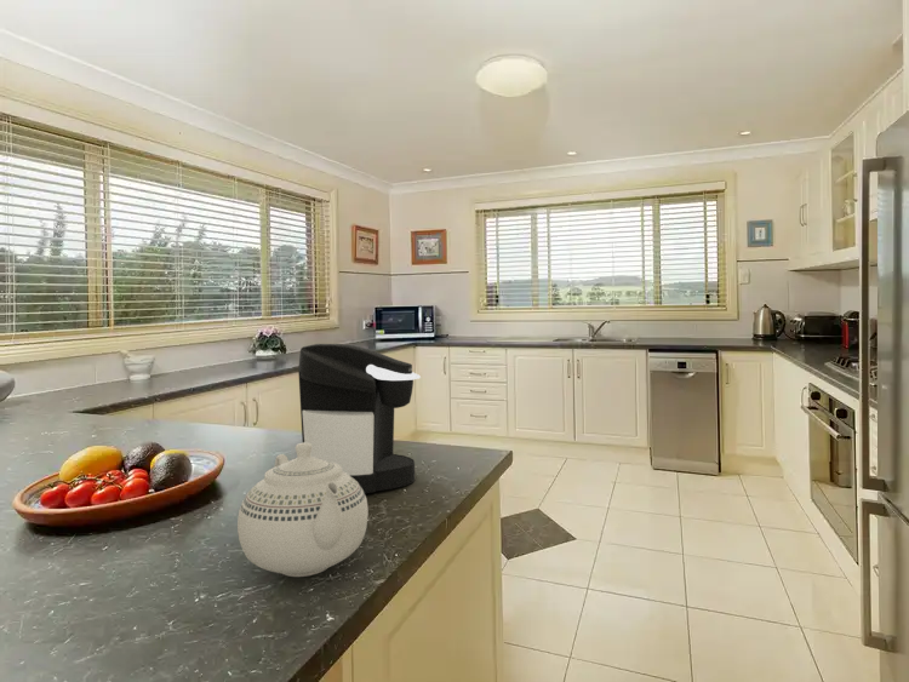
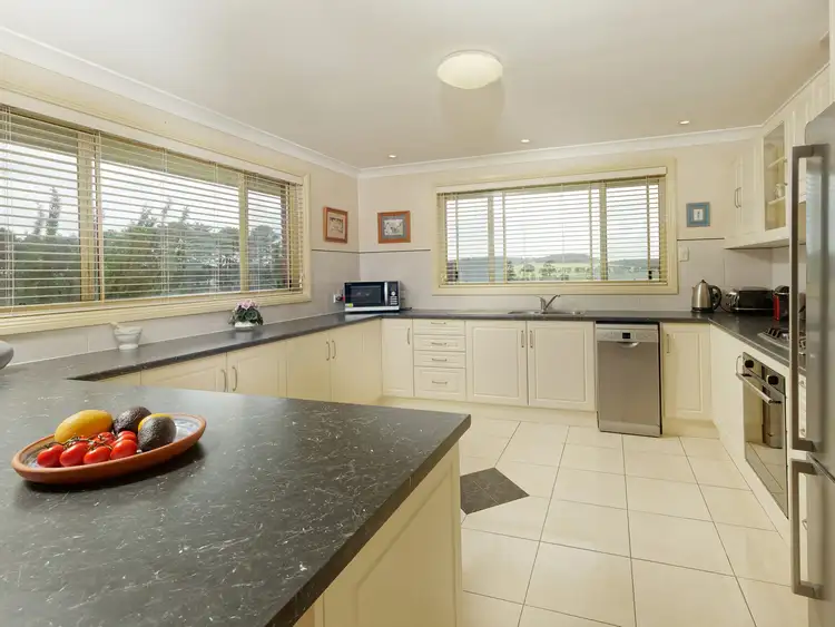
- coffee maker (361, 411)
- teapot (303, 503)
